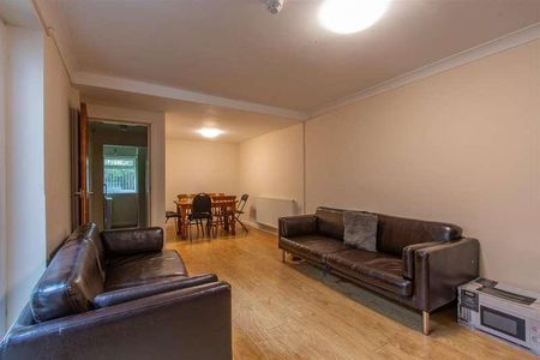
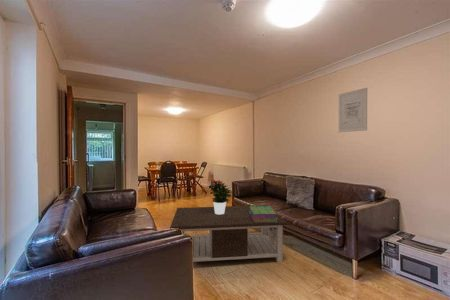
+ wall art (352, 111)
+ potted flower (218, 196)
+ stack of books (262, 213)
+ coffee table (226, 233)
